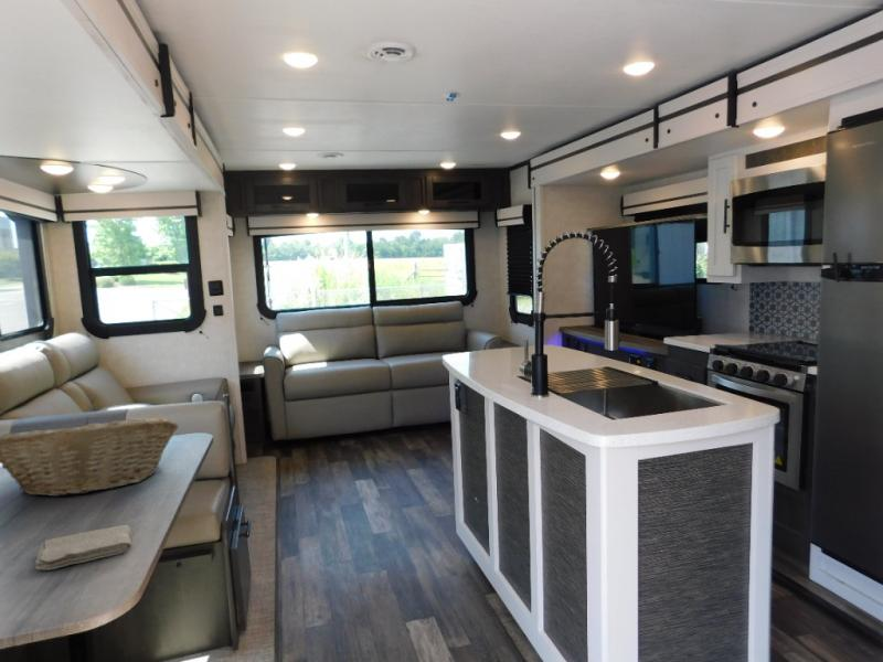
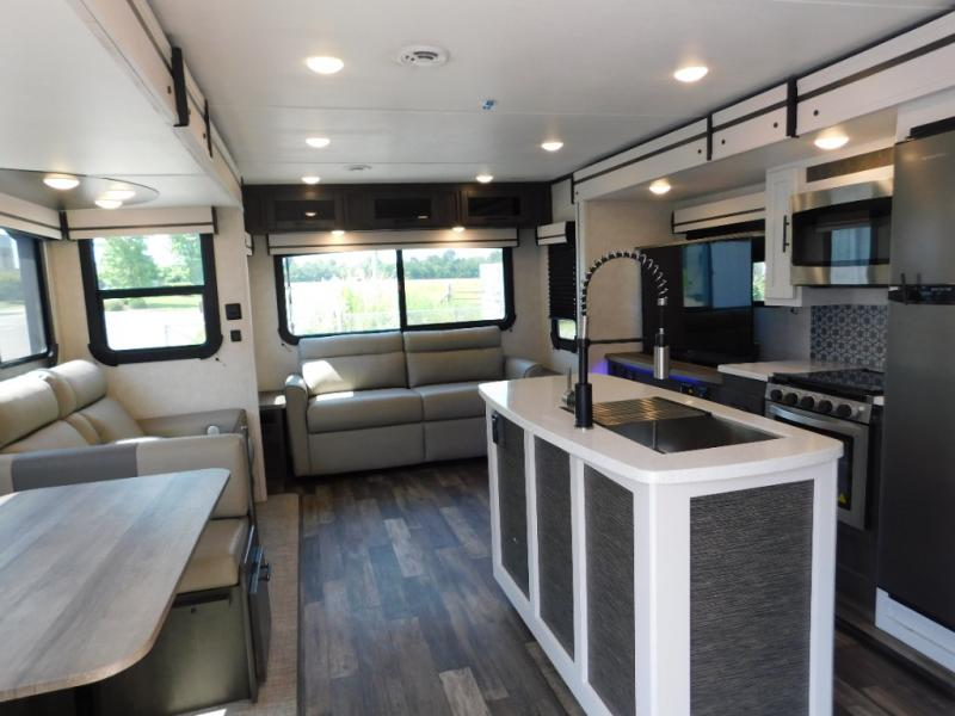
- fruit basket (87, 447)
- washcloth (85, 545)
